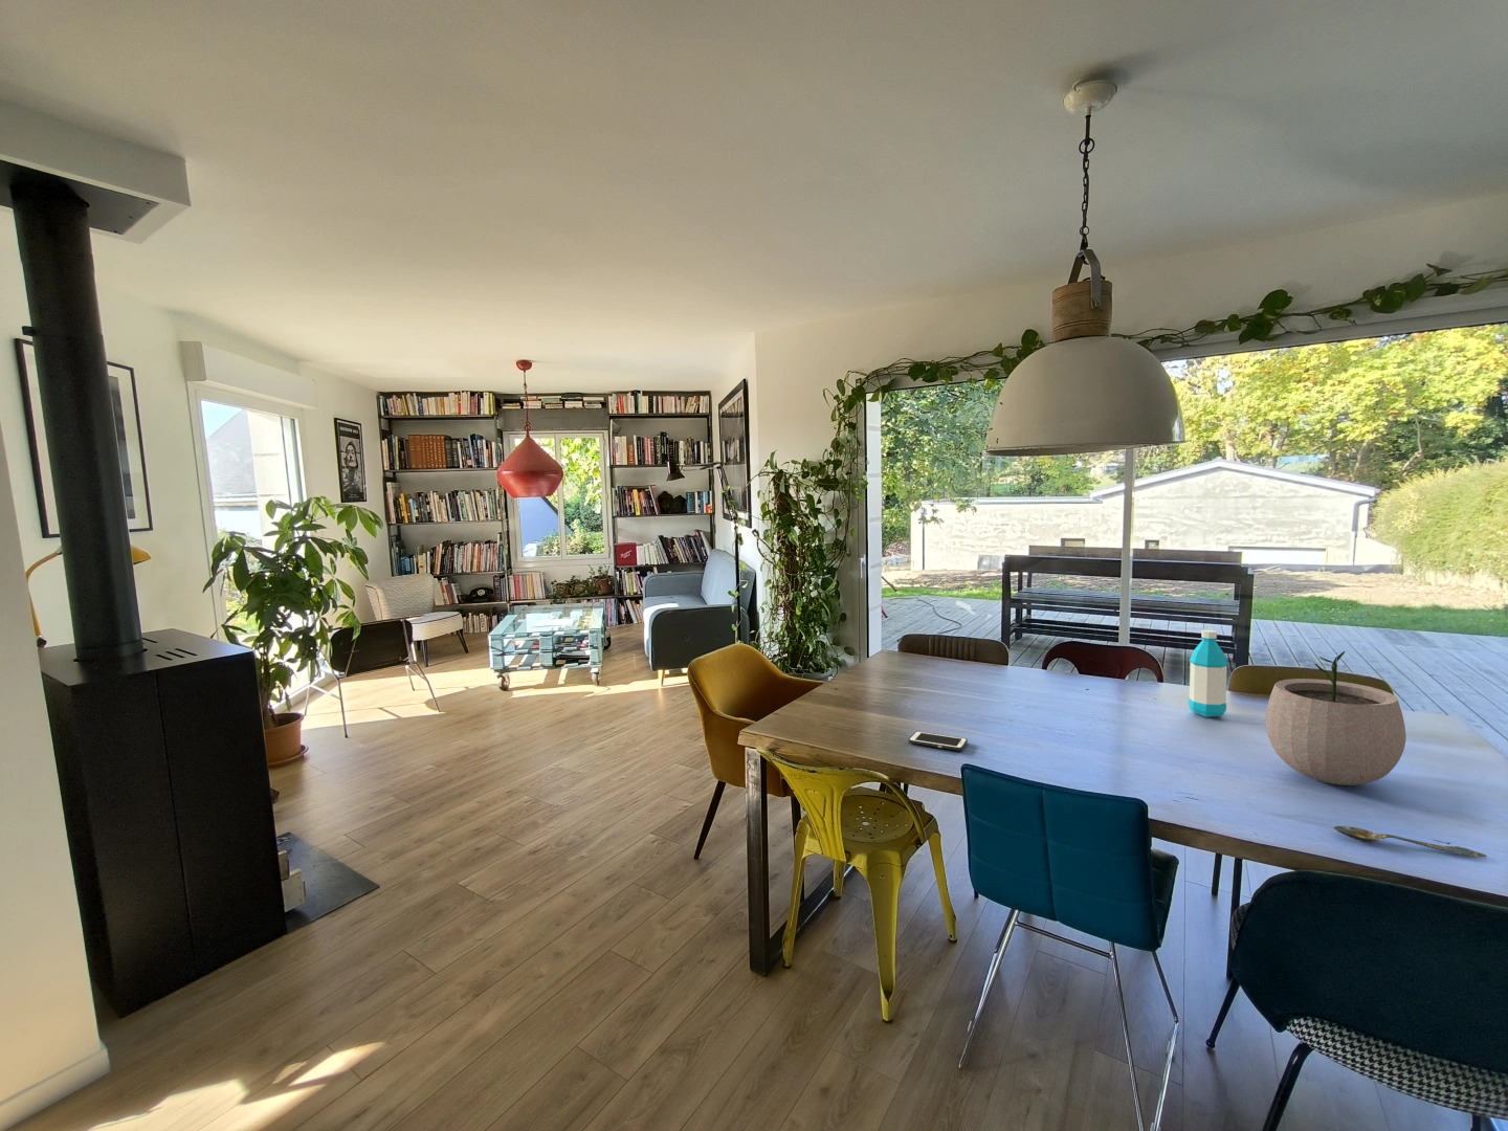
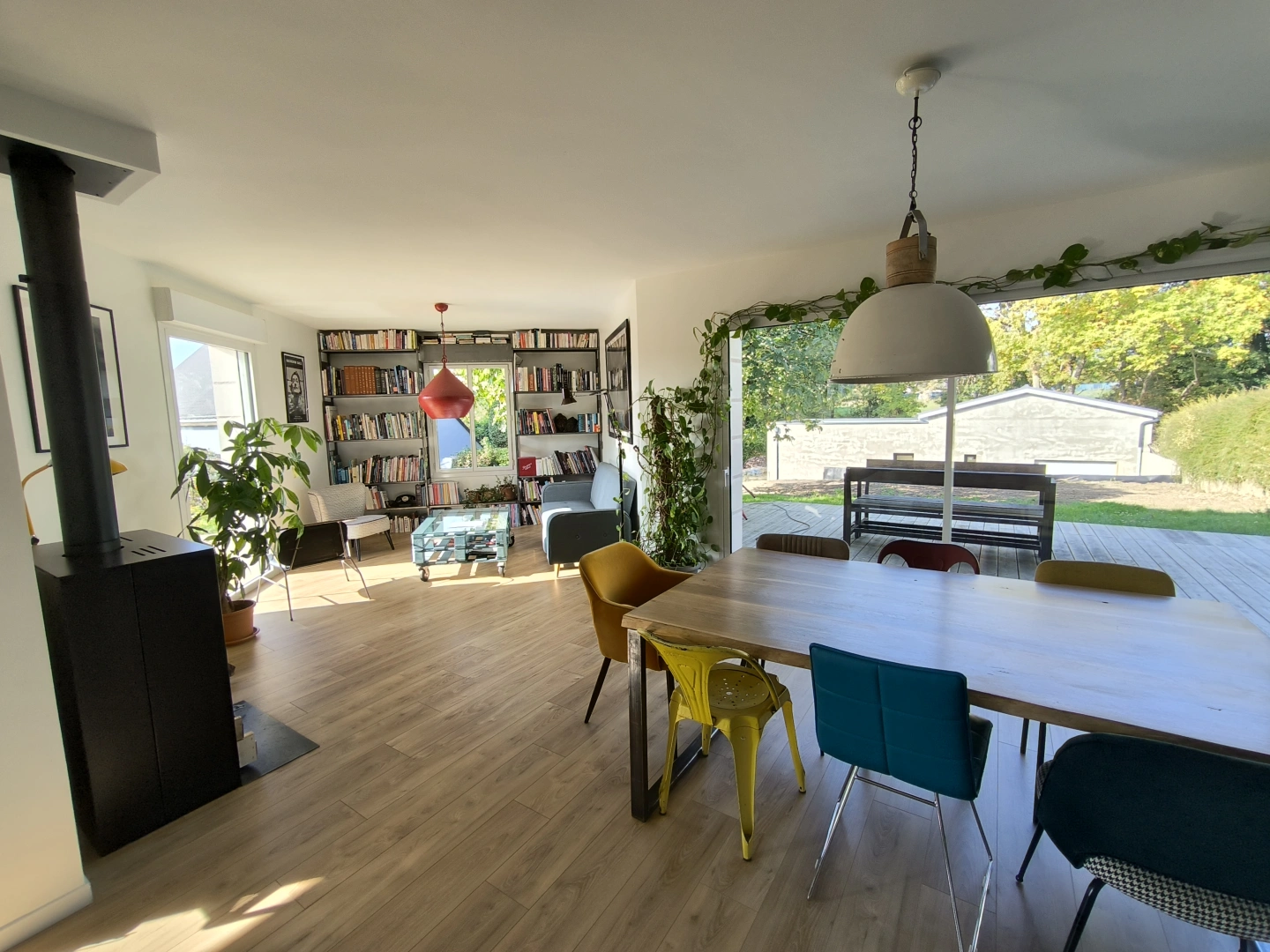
- water bottle (1208, 672)
- spoon (1407, 841)
- cell phone (937, 740)
- plant pot (1332, 715)
